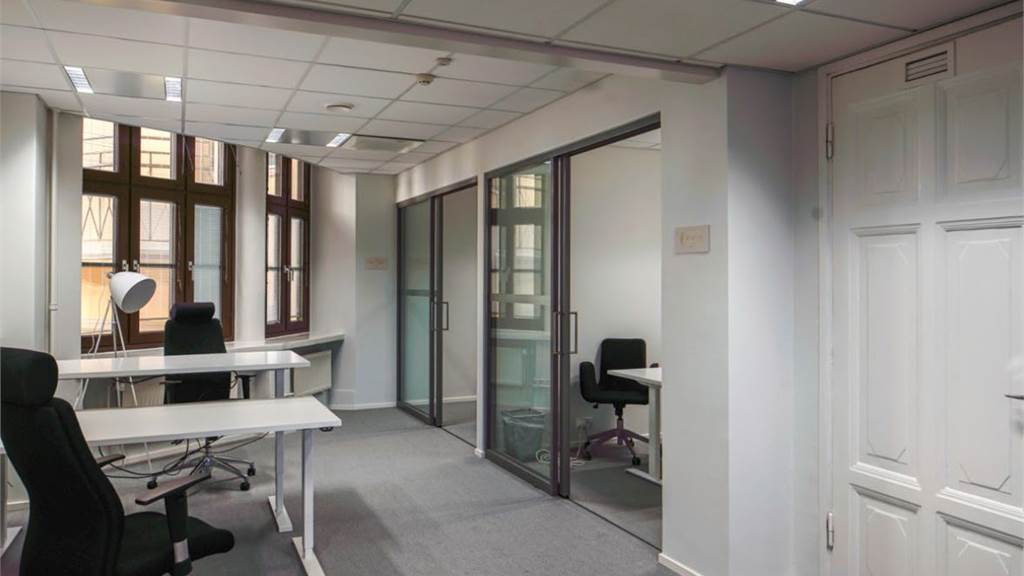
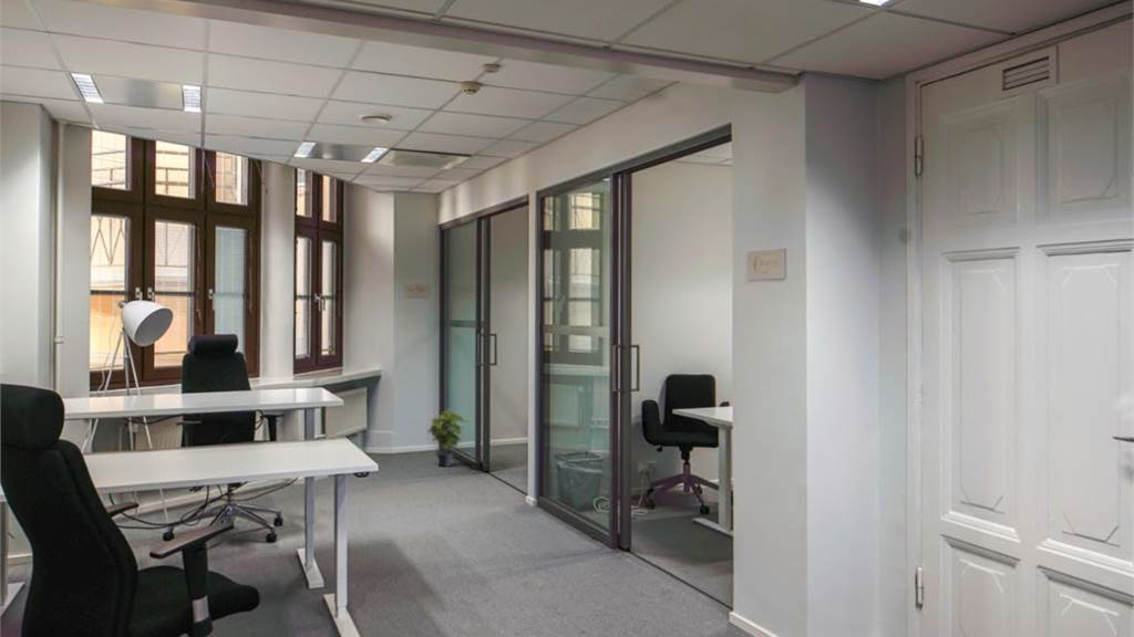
+ potted plant (445, 436)
